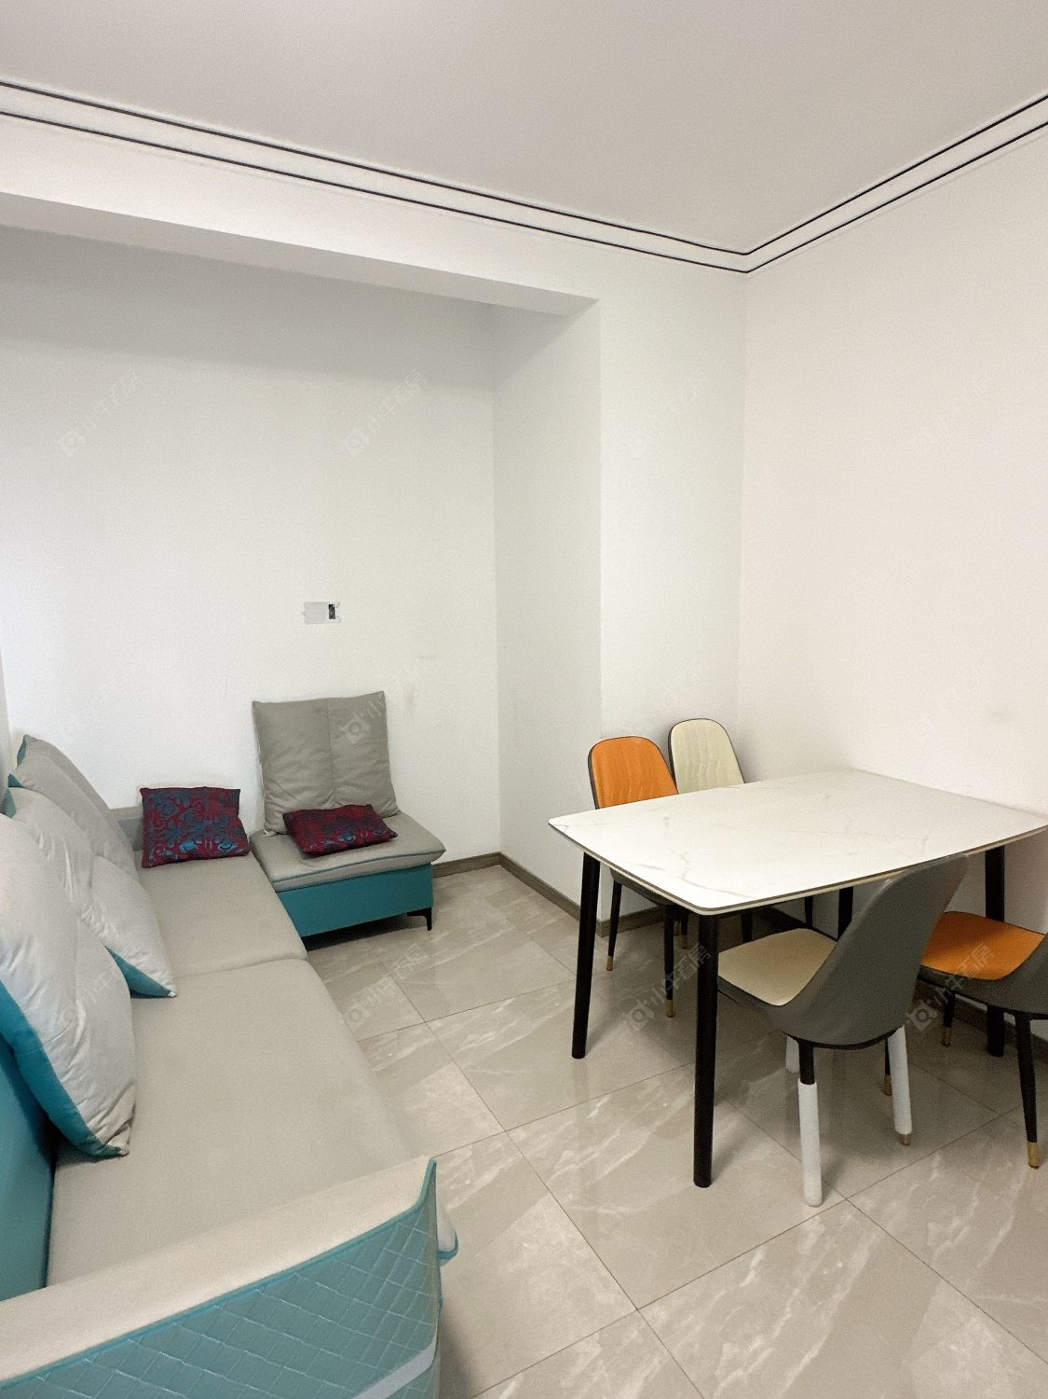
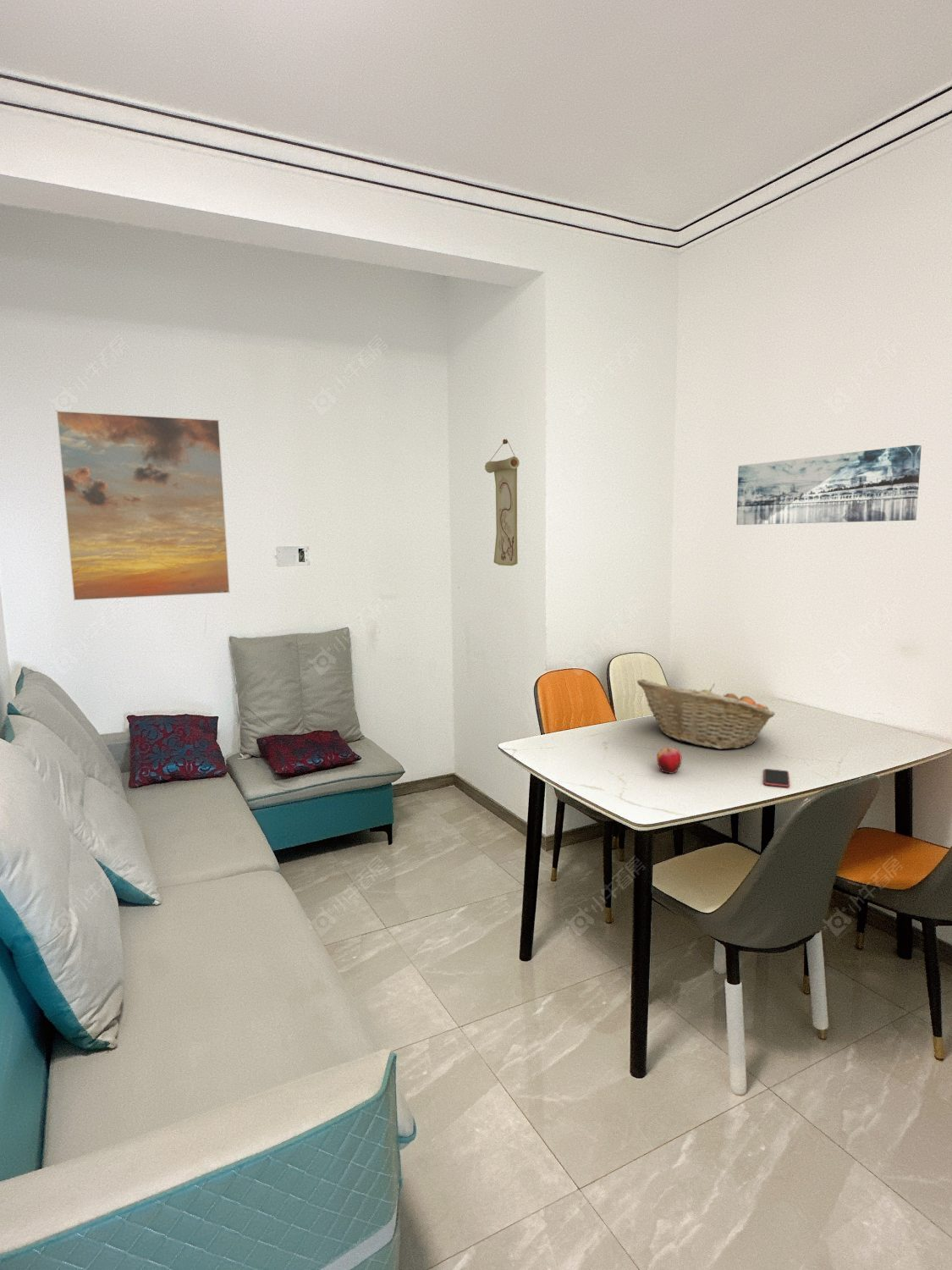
+ wall scroll (502, 502)
+ apple (669, 759)
+ fruit basket (702, 708)
+ smartphone (776, 777)
+ wall art (817, 489)
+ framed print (148, 507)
